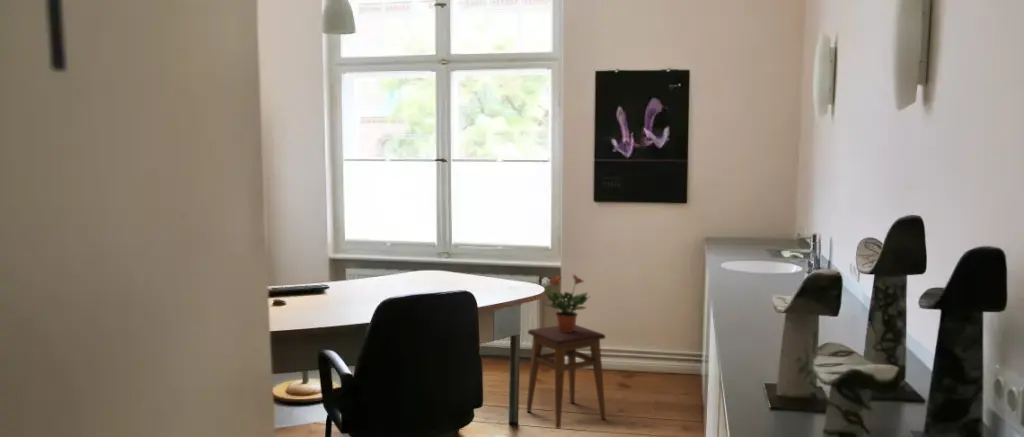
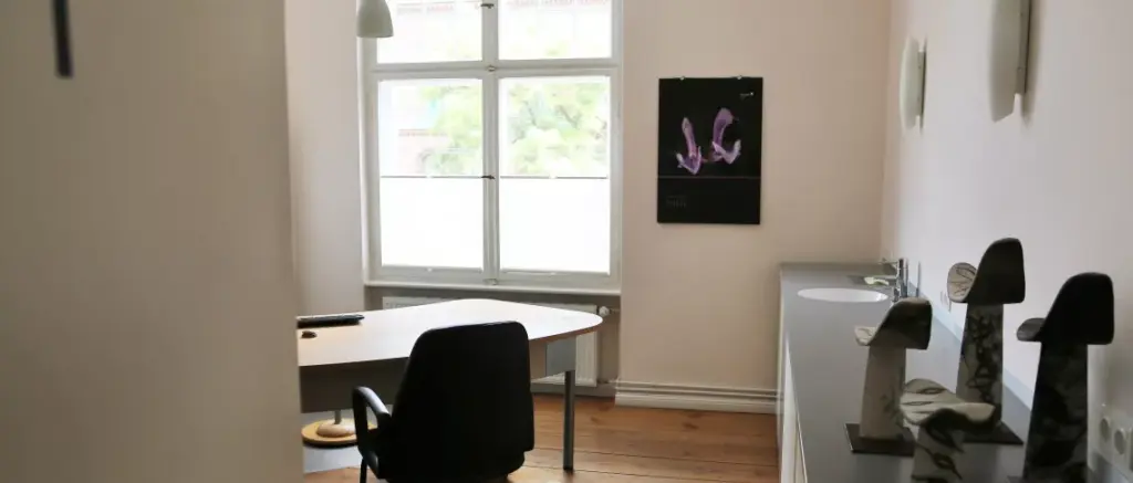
- potted plant (566, 302)
- stool (563, 373)
